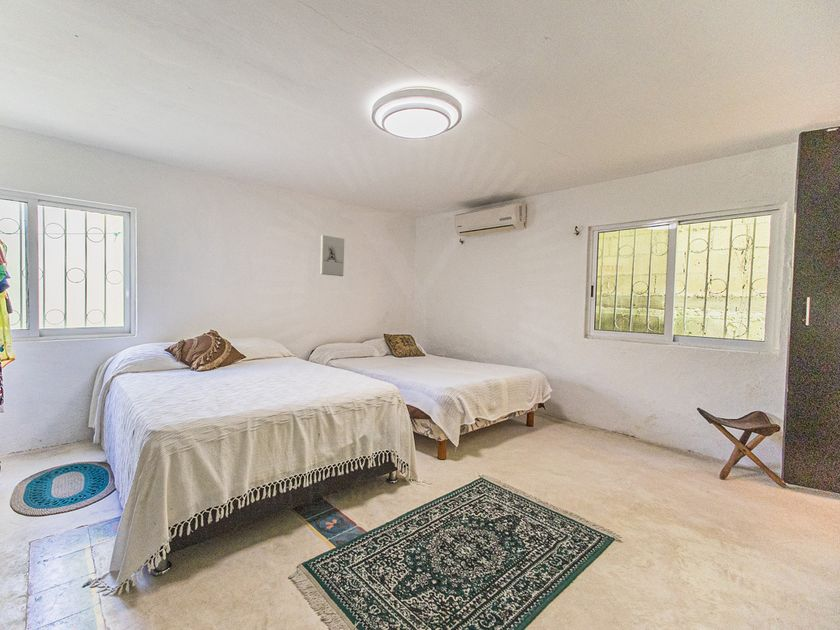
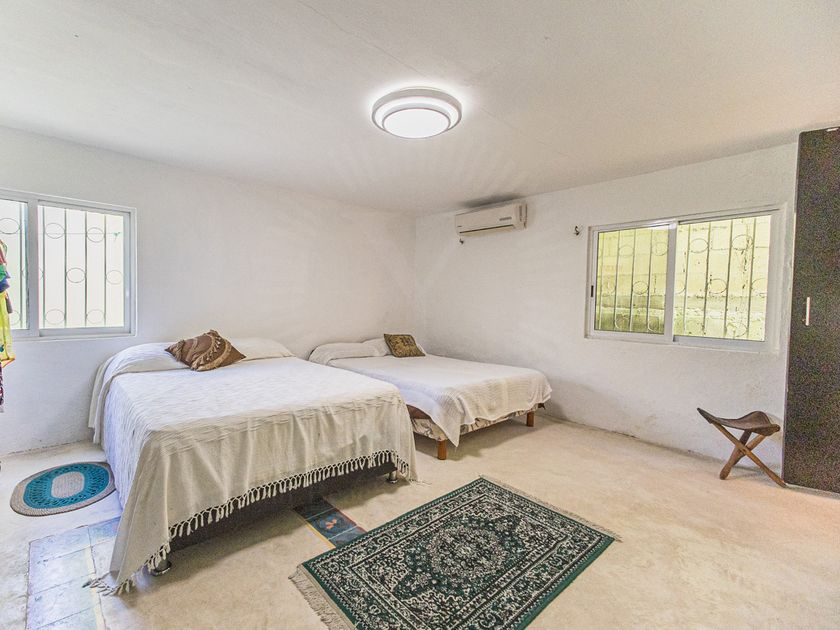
- wall sculpture (332, 256)
